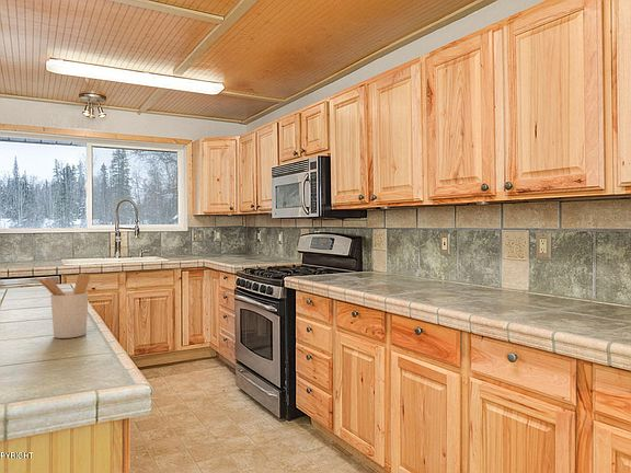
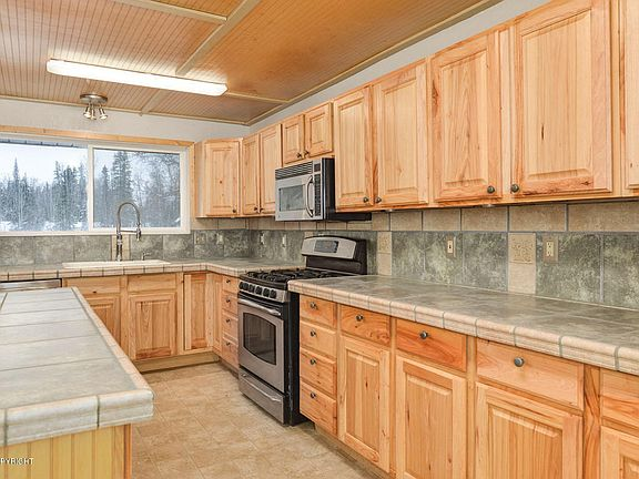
- utensil holder (62, 304)
